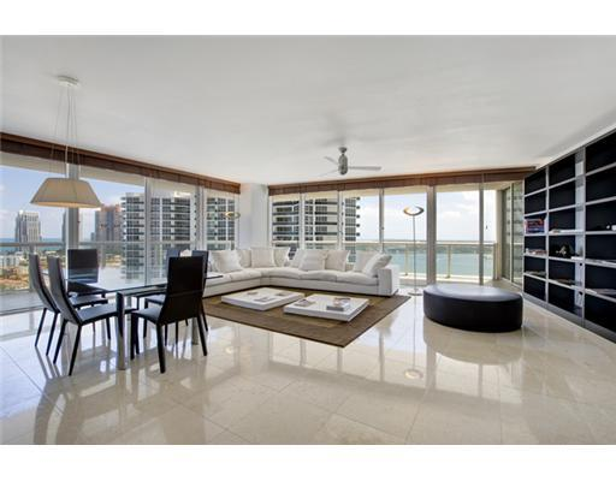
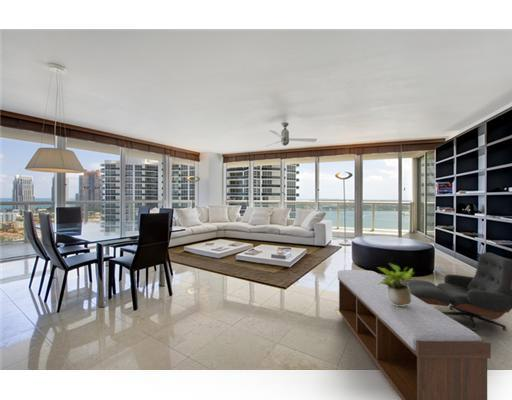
+ potted plant (398, 283)
+ bench (387, 322)
+ lounge chair (452, 285)
